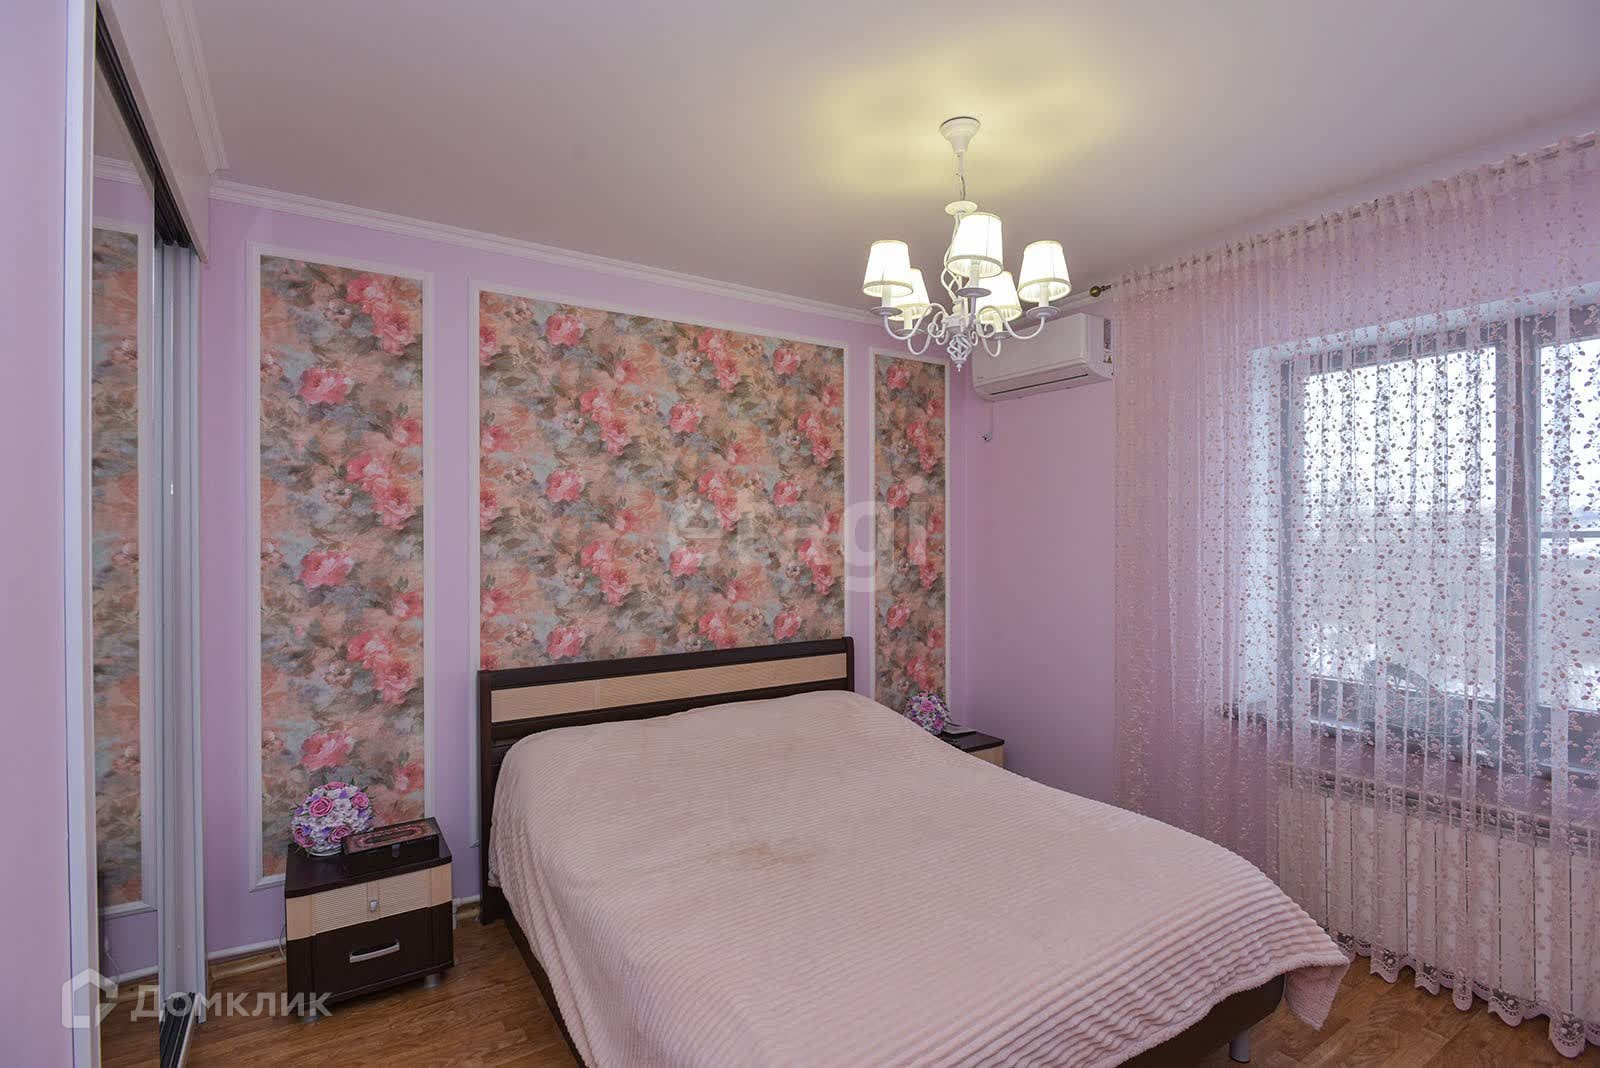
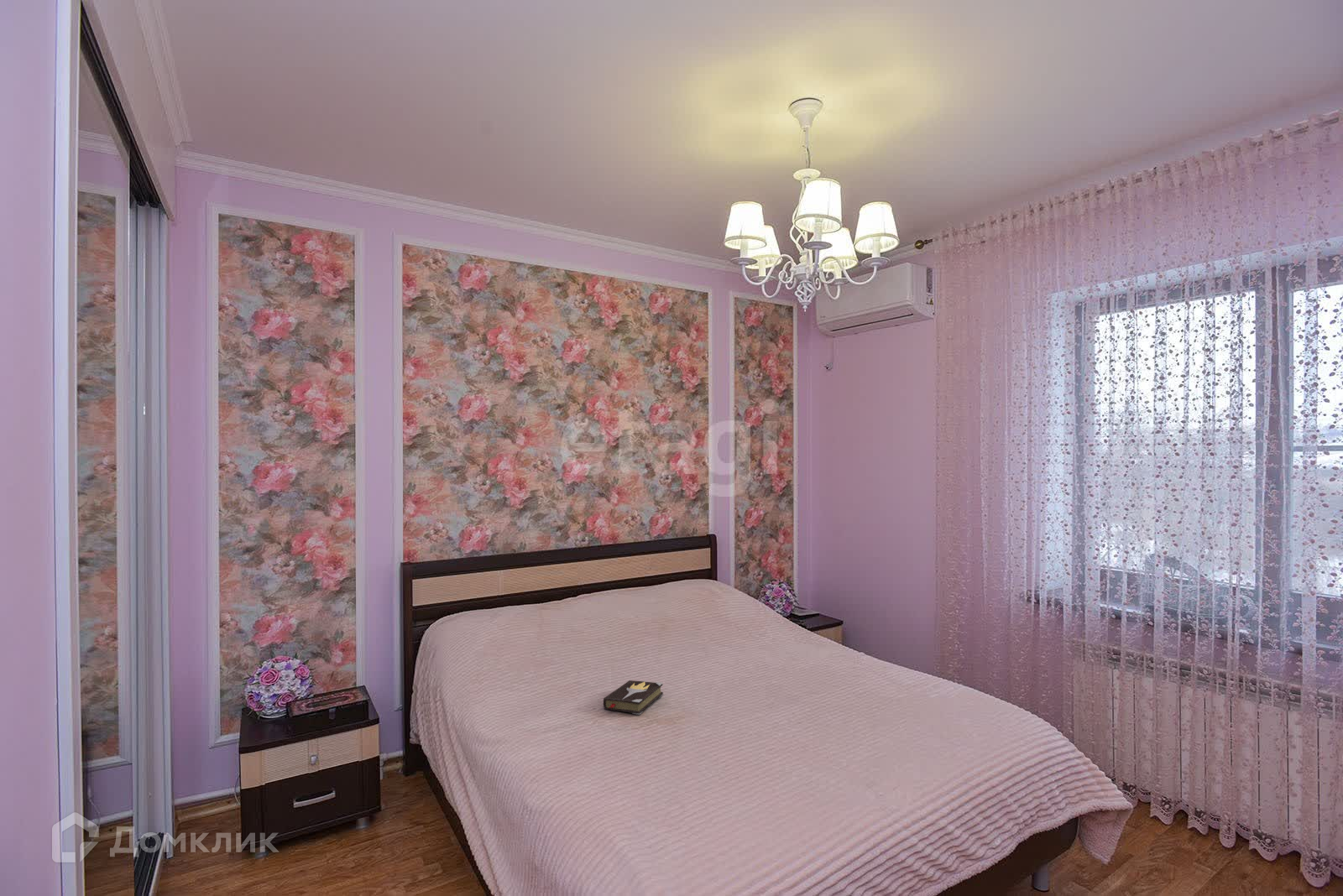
+ hardback book (634, 695)
